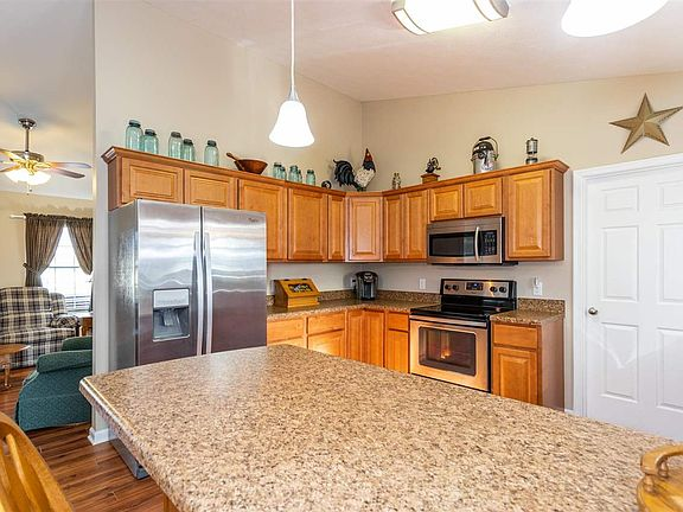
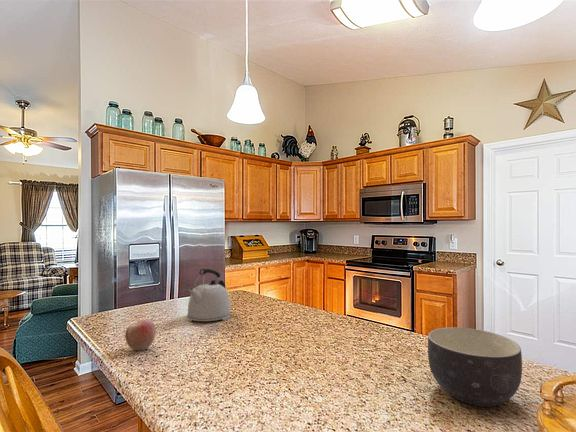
+ bowl (472, 367)
+ apple (140, 334)
+ kettle (208, 292)
